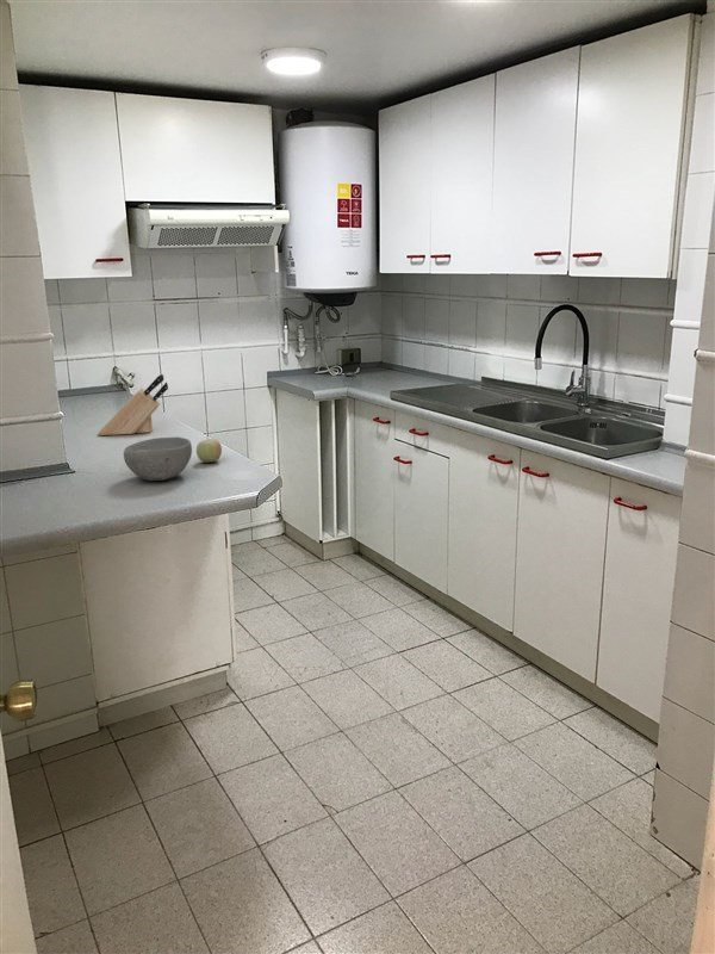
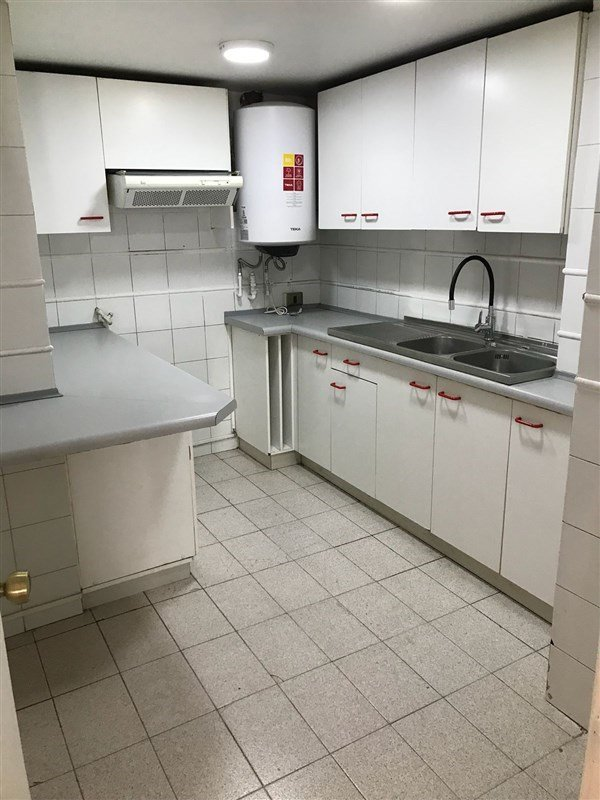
- bowl (158, 460)
- fruit (209, 448)
- knife block (133, 403)
